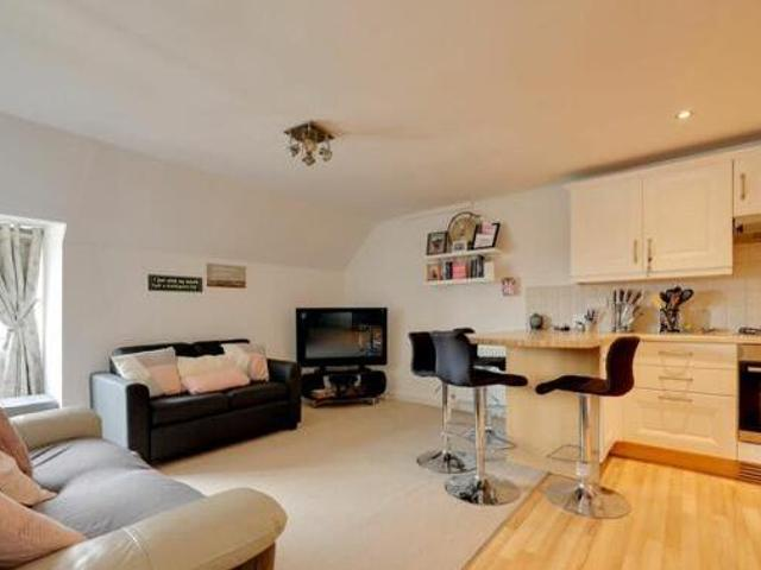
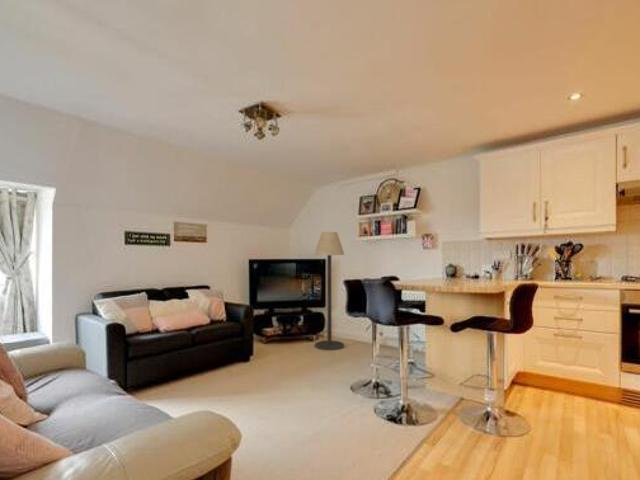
+ floor lamp (329, 289)
